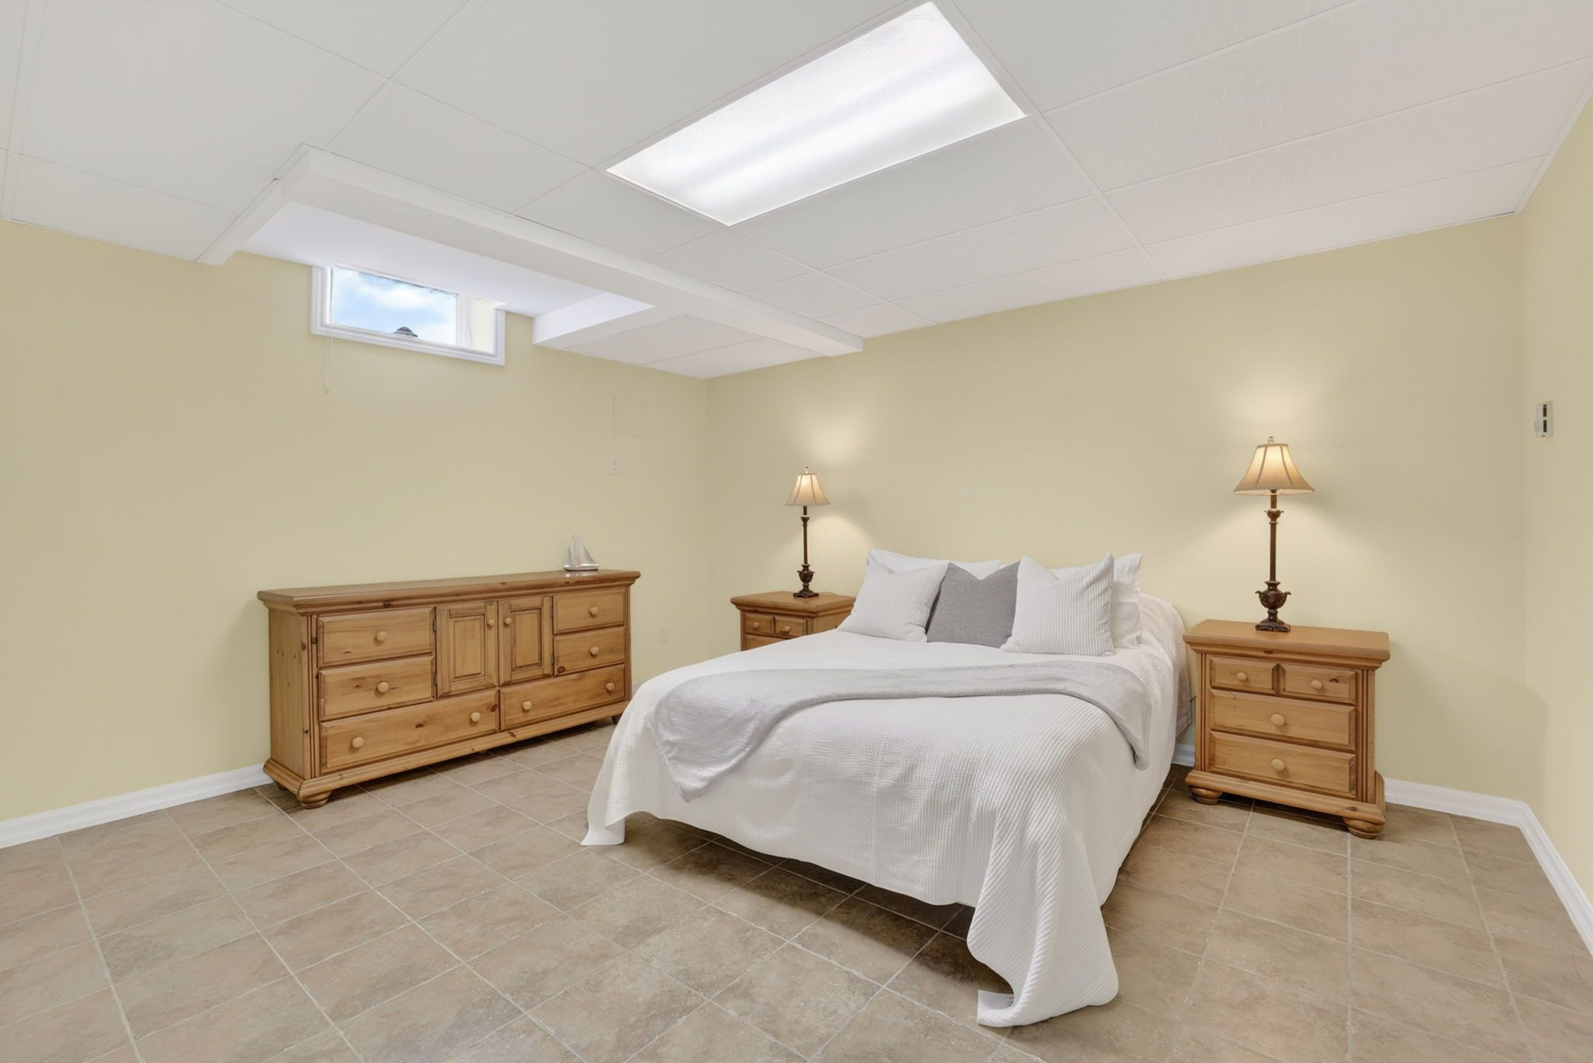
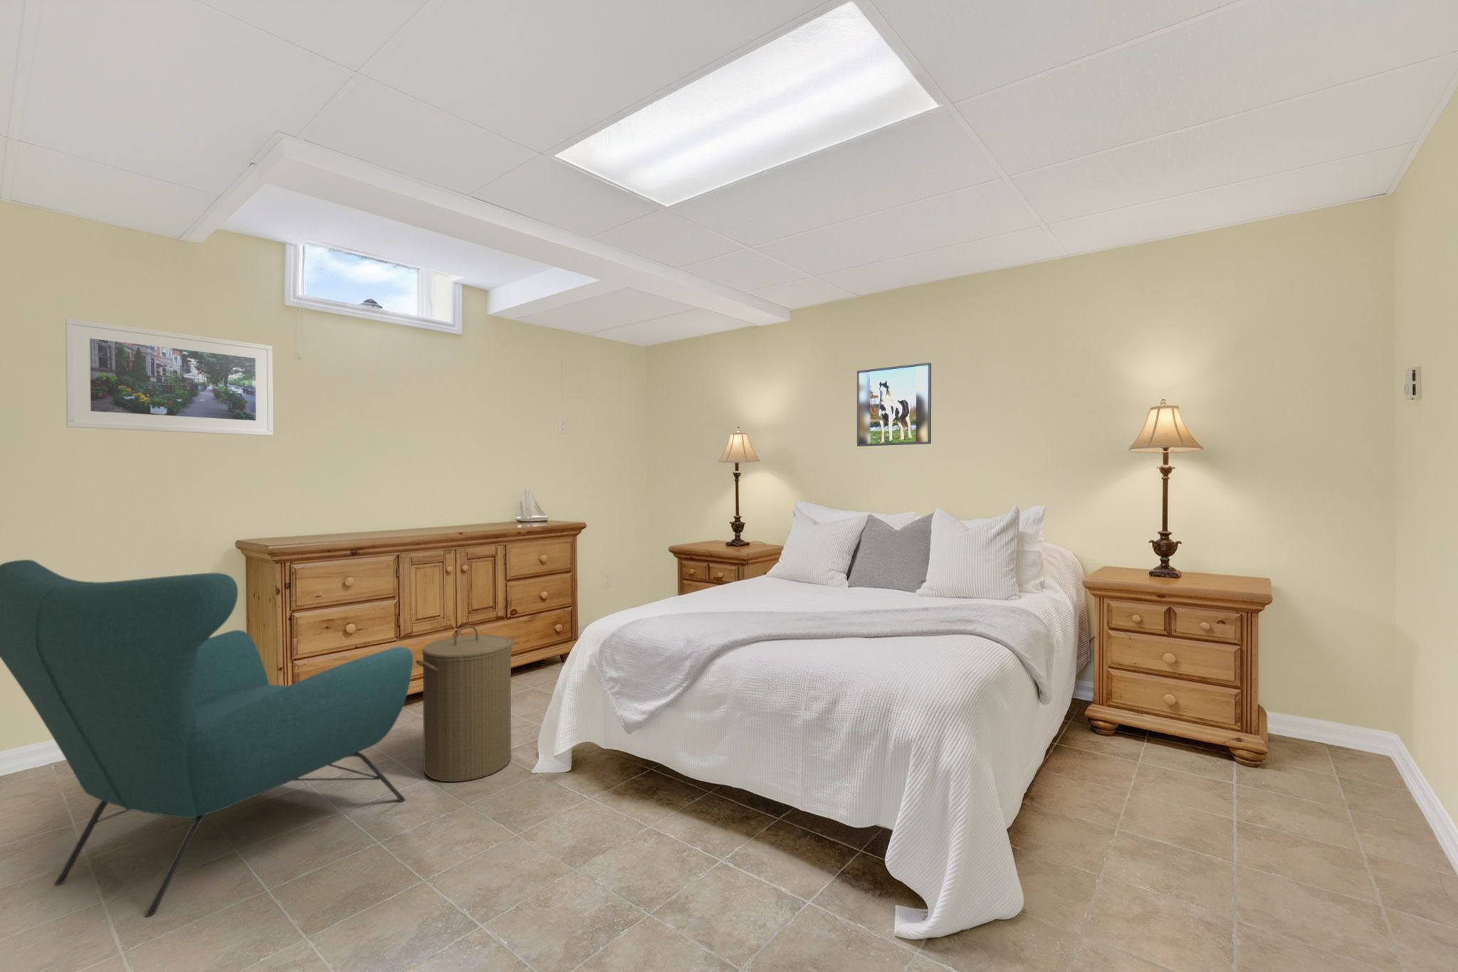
+ laundry hamper (468, 694)
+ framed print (892, 406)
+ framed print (179, 383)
+ chair (211, 699)
